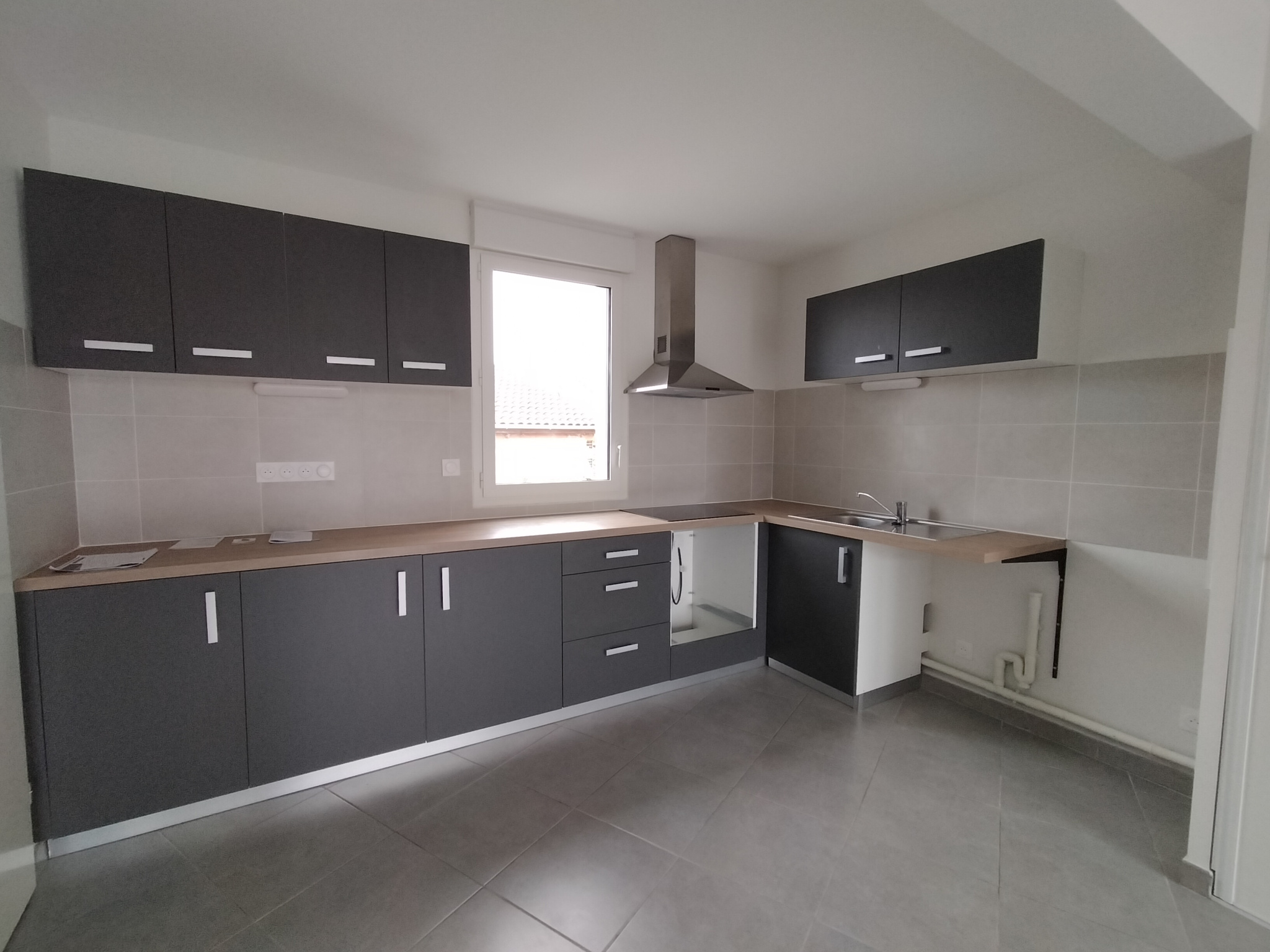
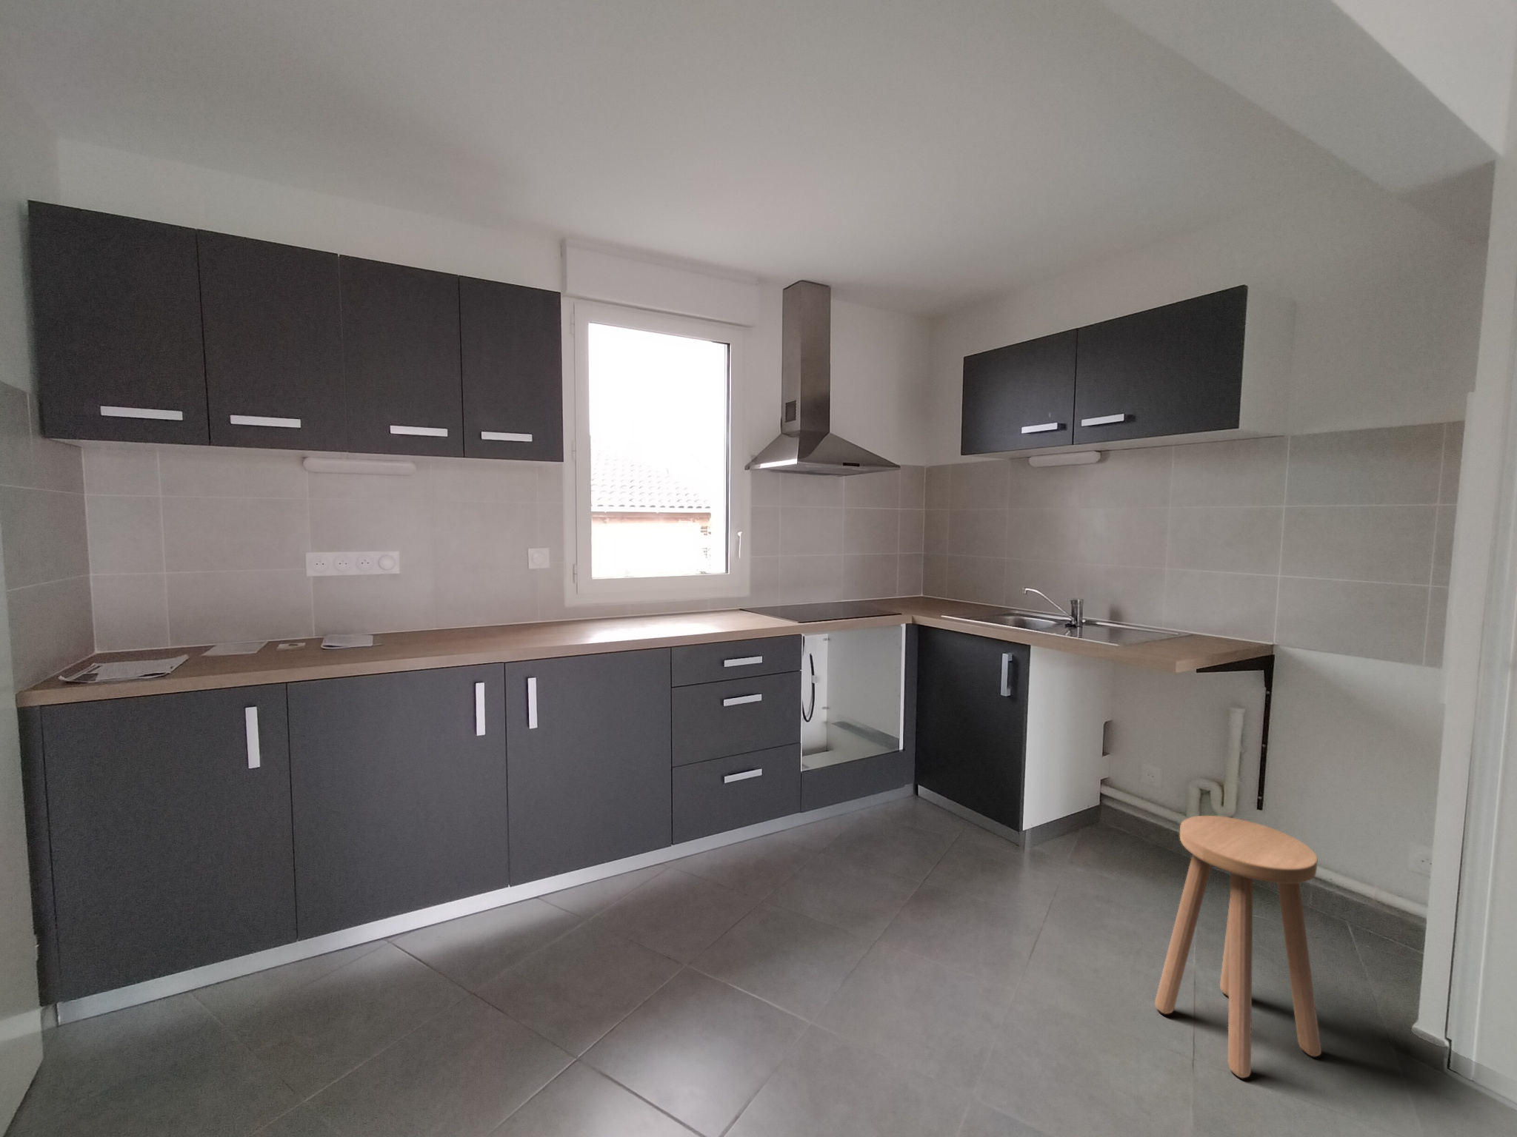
+ stool (1239, 936)
